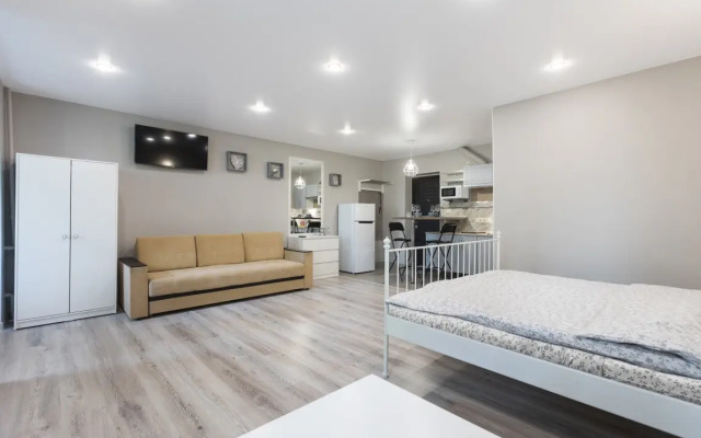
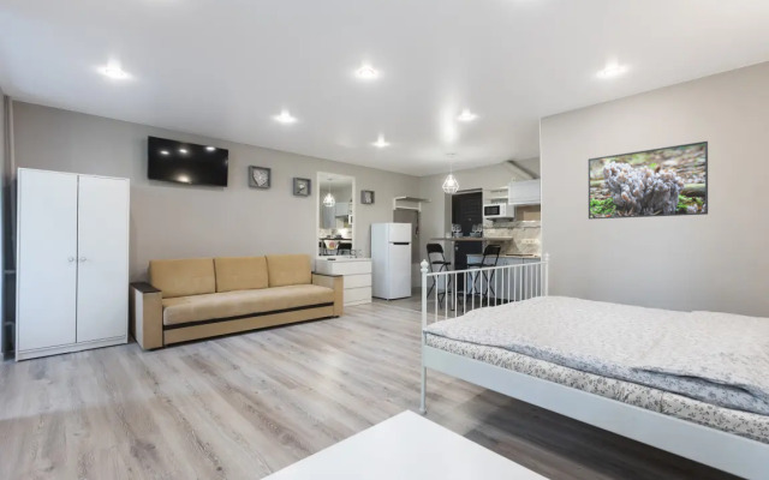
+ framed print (642, 184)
